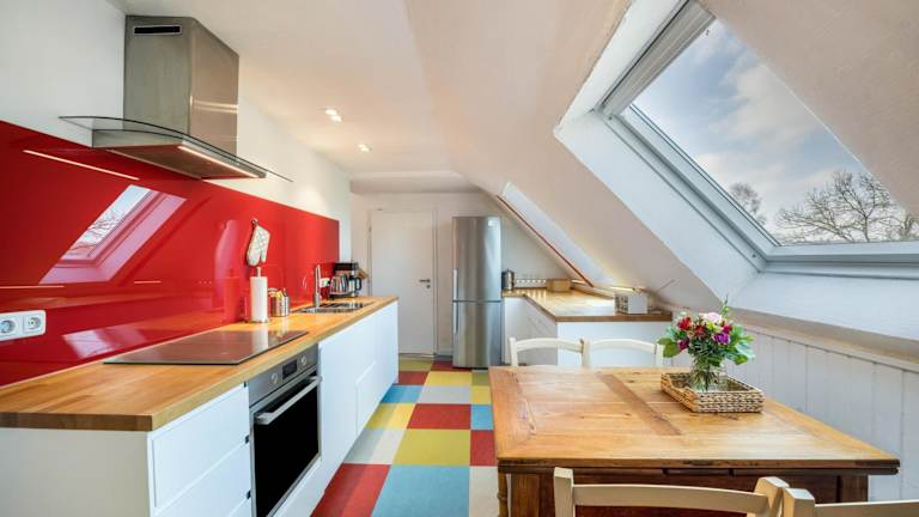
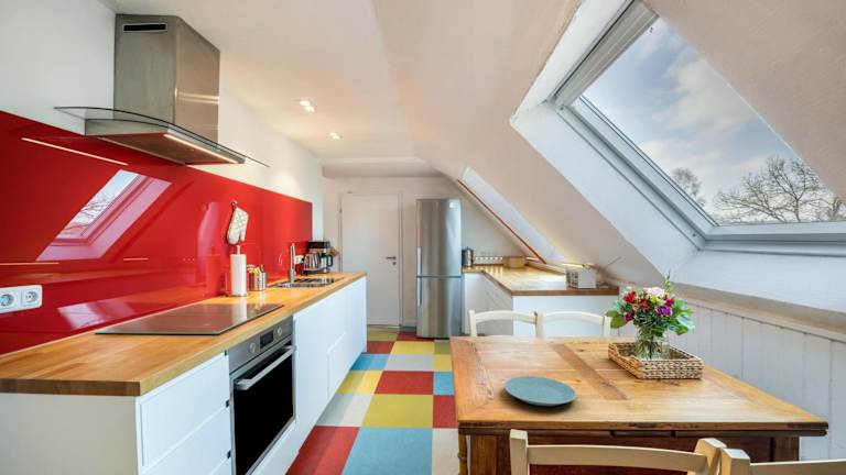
+ plate (539, 391)
